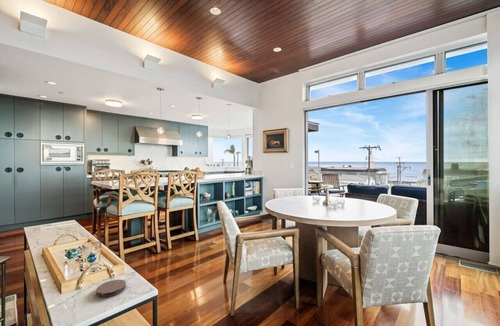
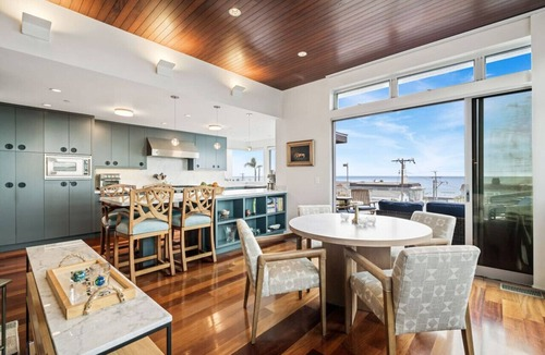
- coaster (111, 287)
